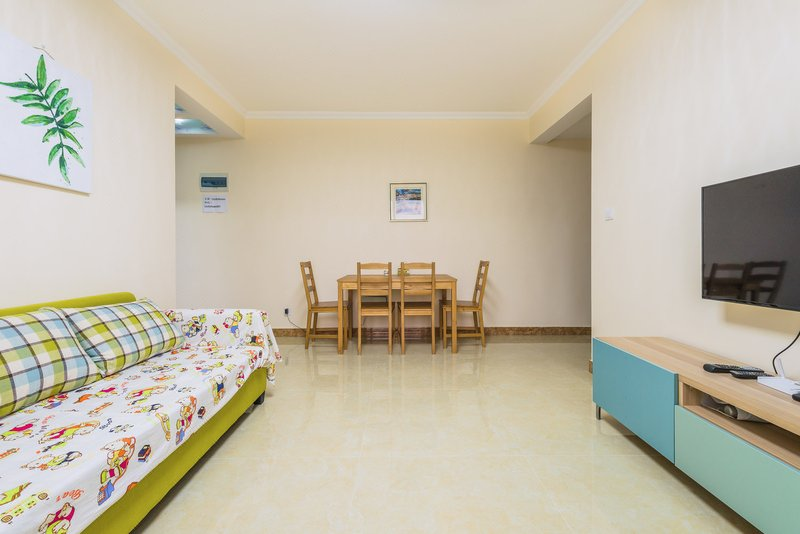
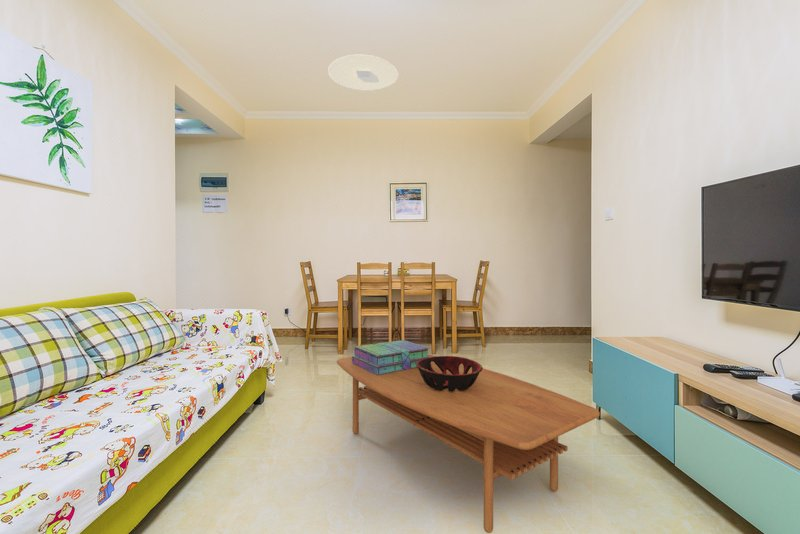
+ stack of books (391, 354)
+ coffee table (440, 418)
+ ceiling light (363, 70)
+ decorative bowl (448, 374)
